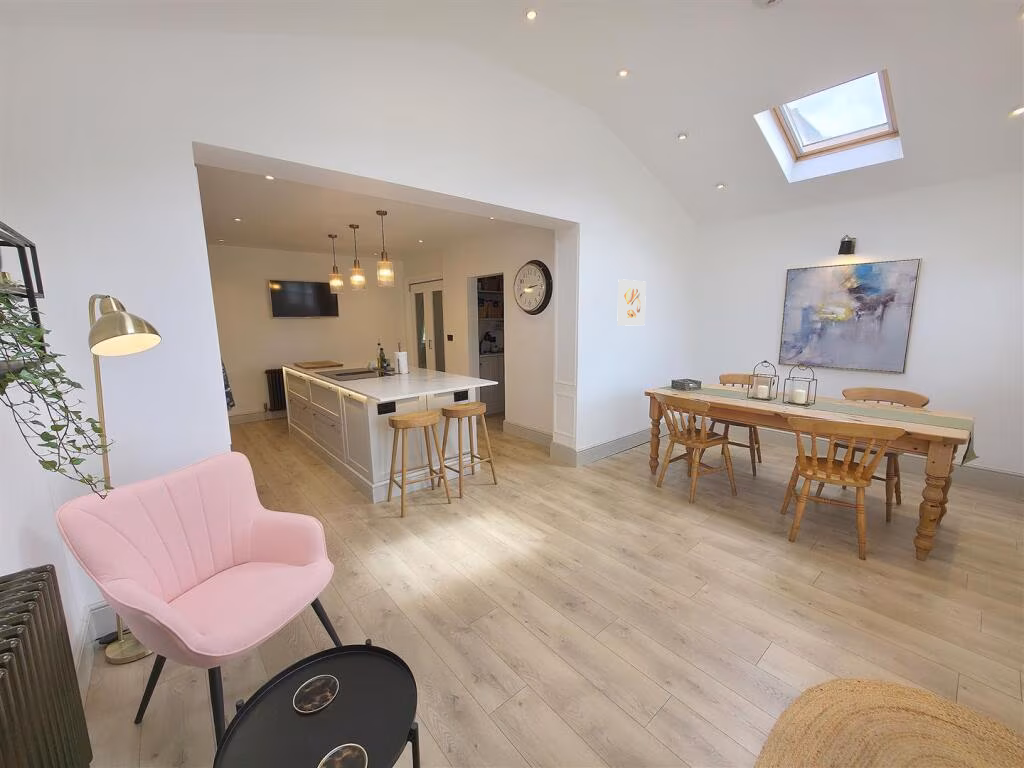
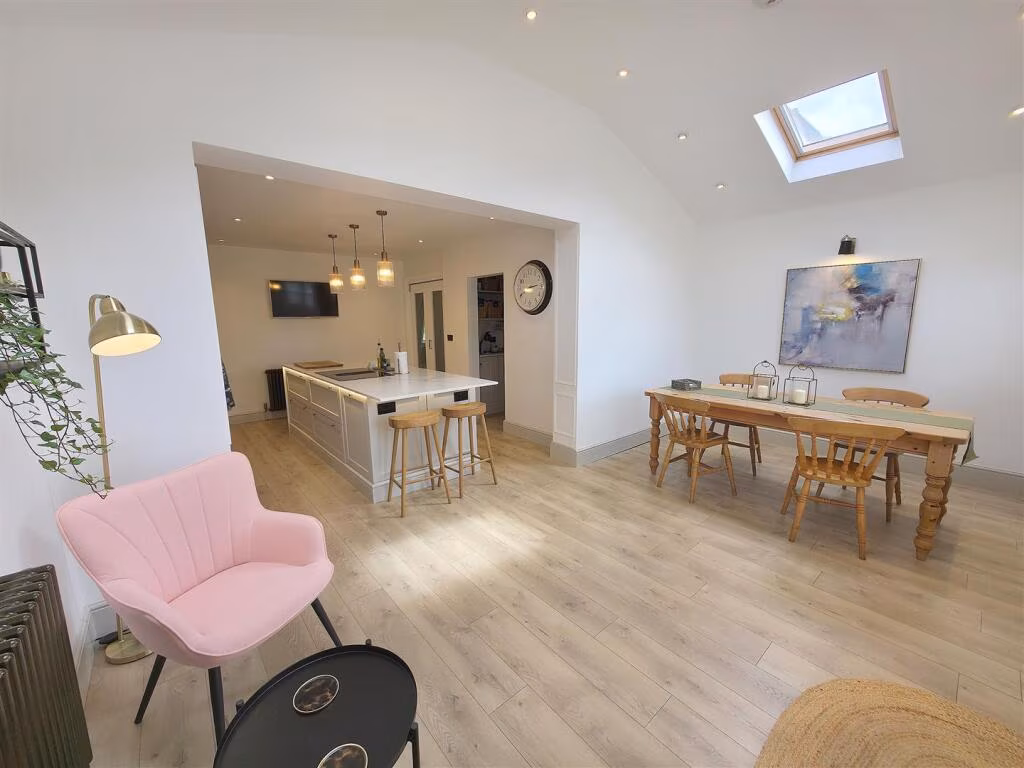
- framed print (632, 303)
